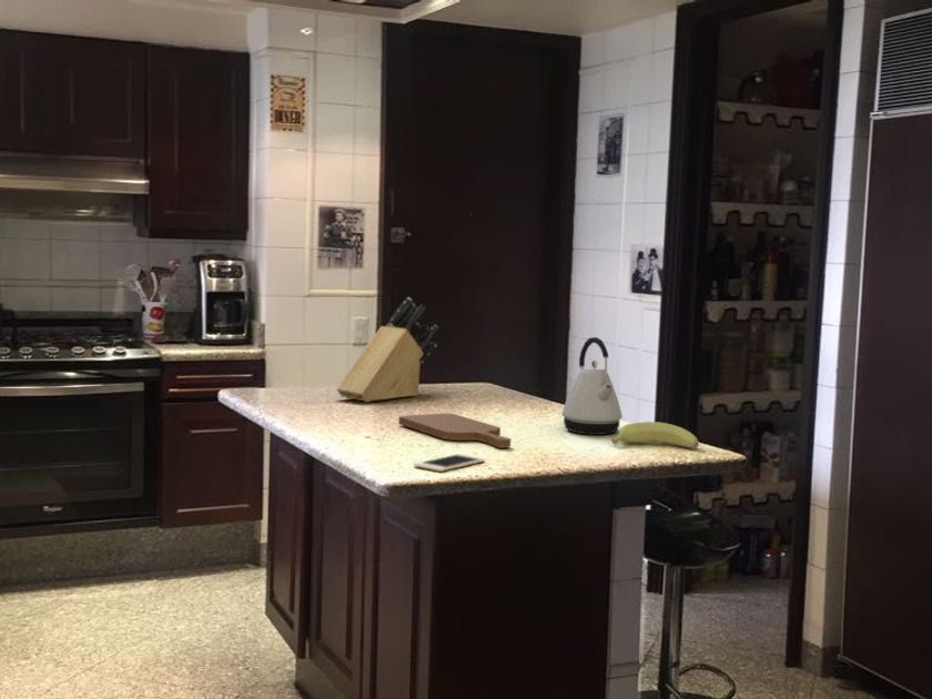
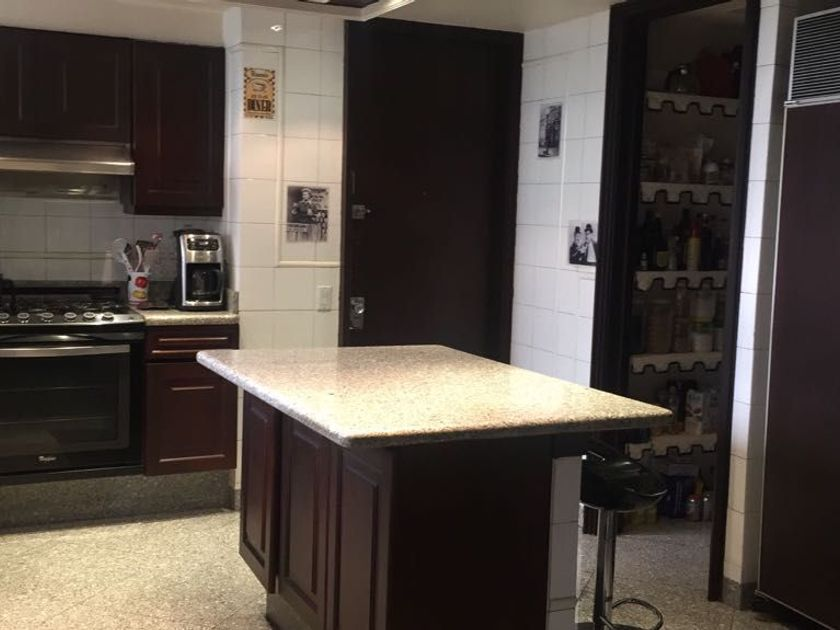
- cutting board (463, 430)
- banana (651, 435)
- cell phone (449, 462)
- knife block (389, 347)
- kettle (594, 384)
